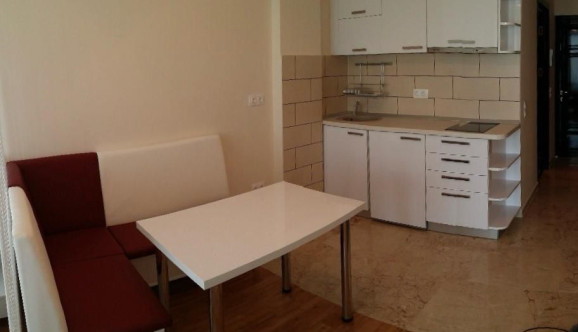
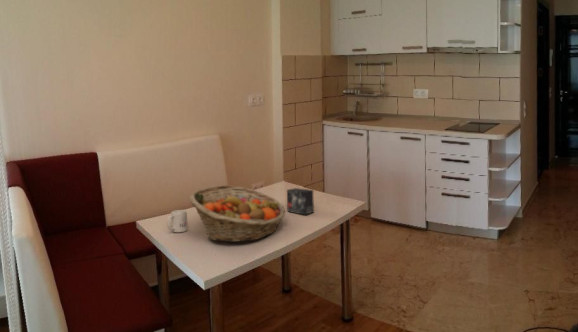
+ small box (300, 201)
+ fruit basket (238, 211)
+ mug (176, 221)
